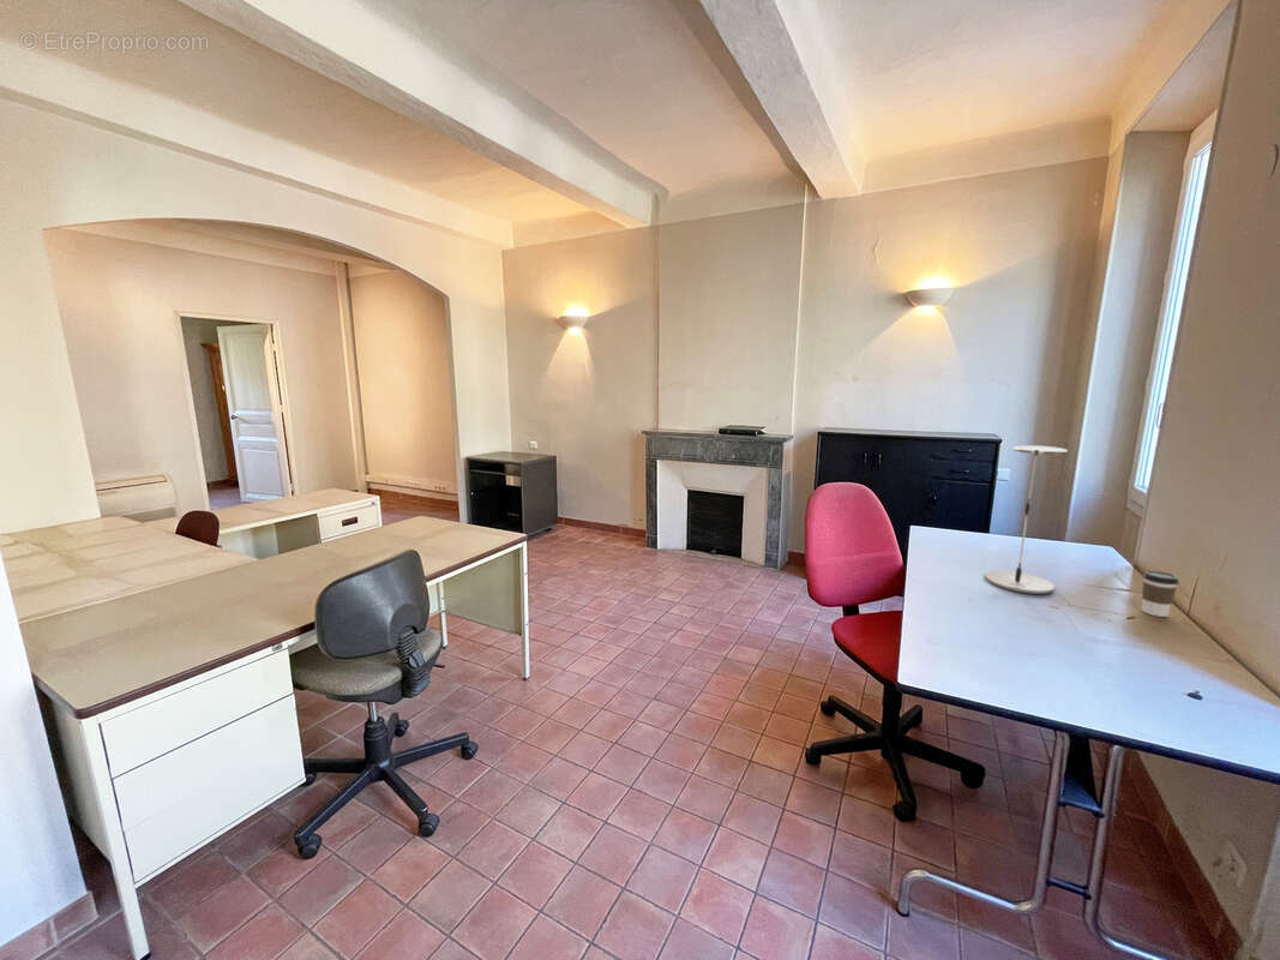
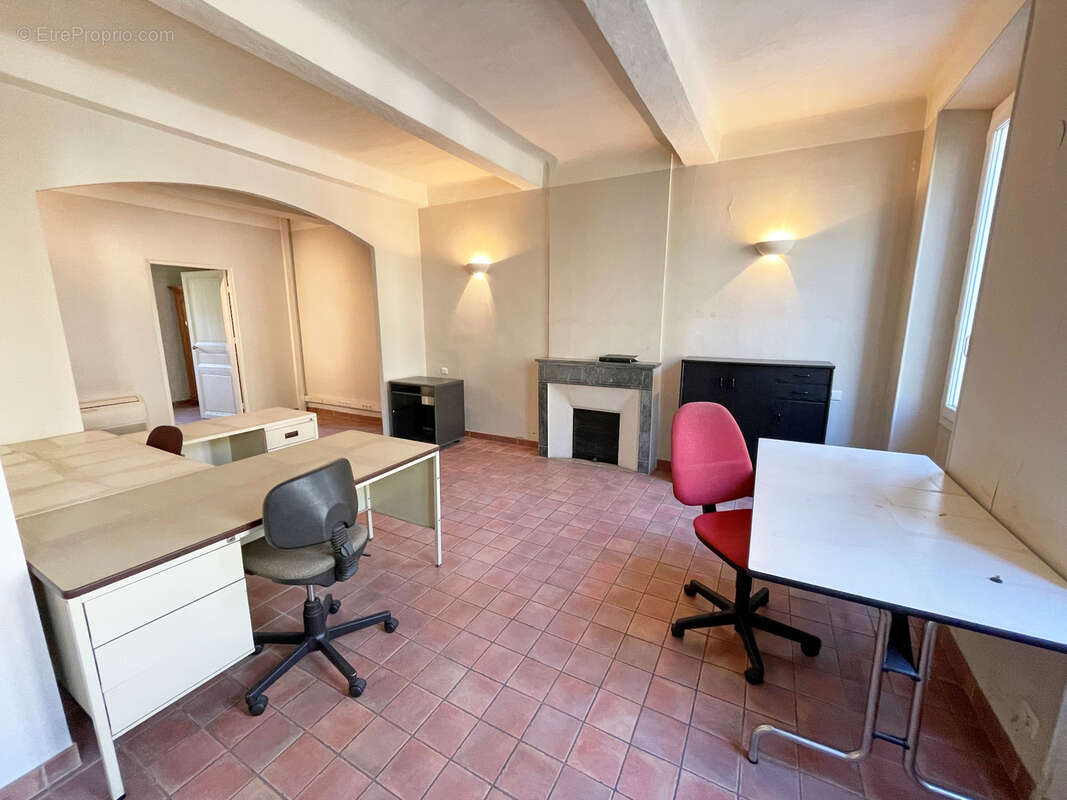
- desk lamp (1028, 512)
- coffee cup (1158, 593)
